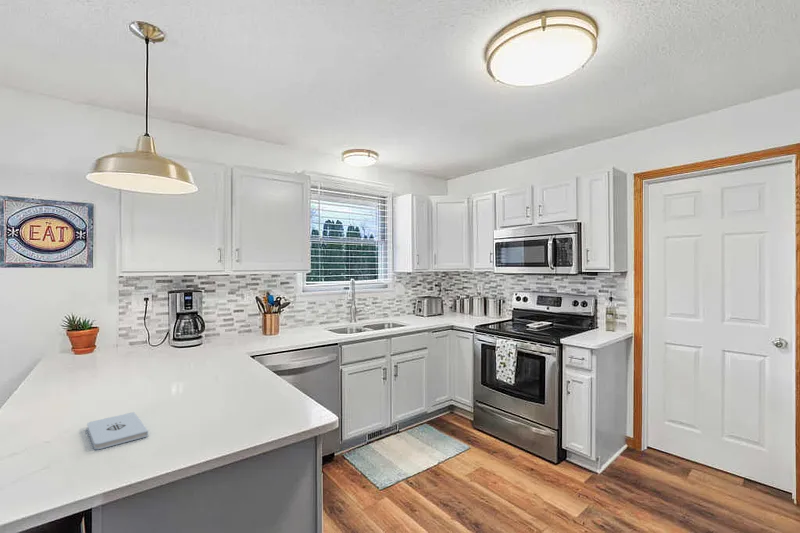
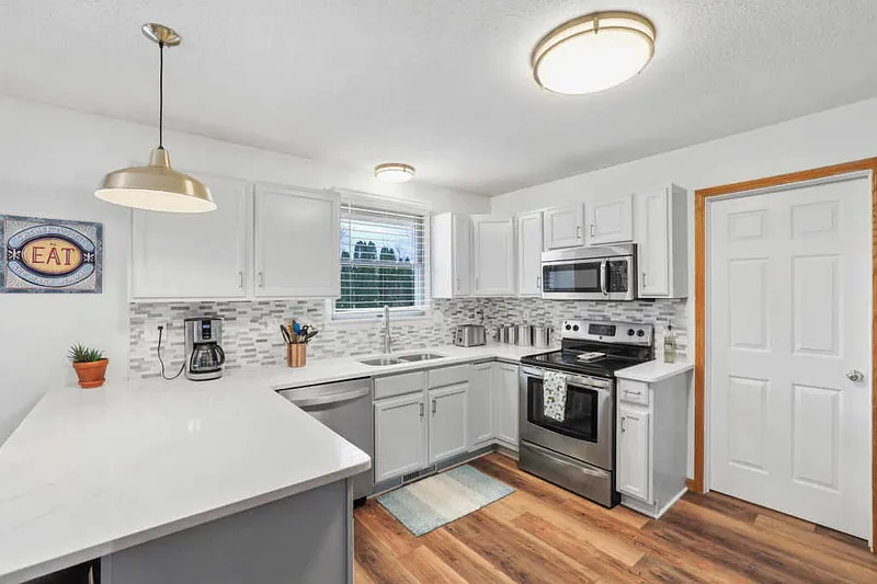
- notepad (116, 429)
